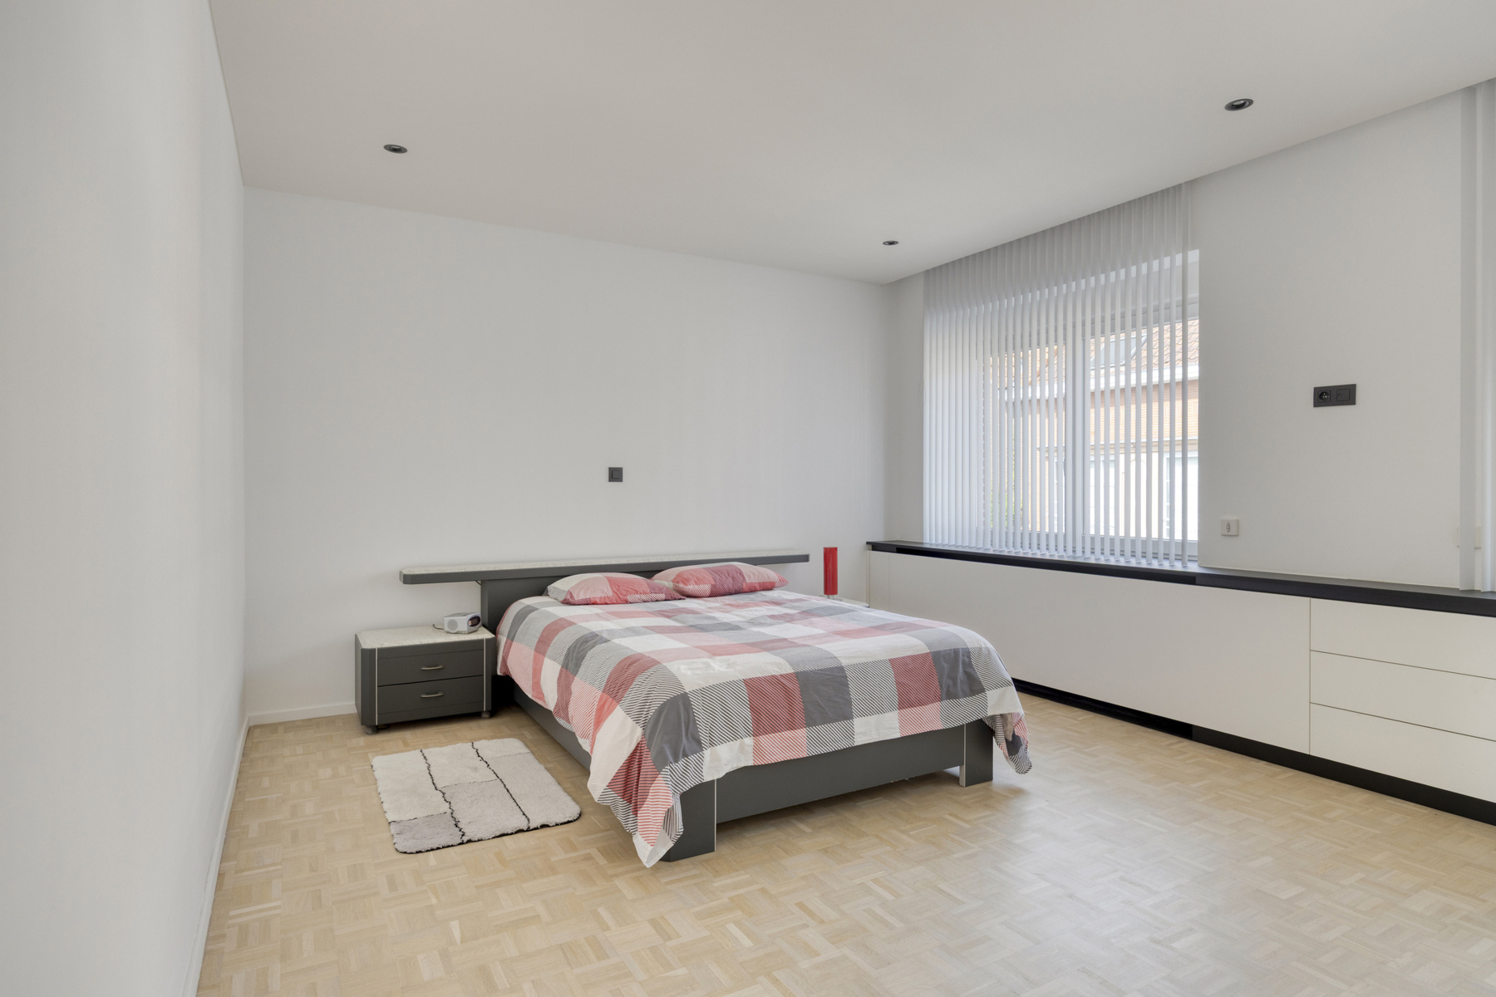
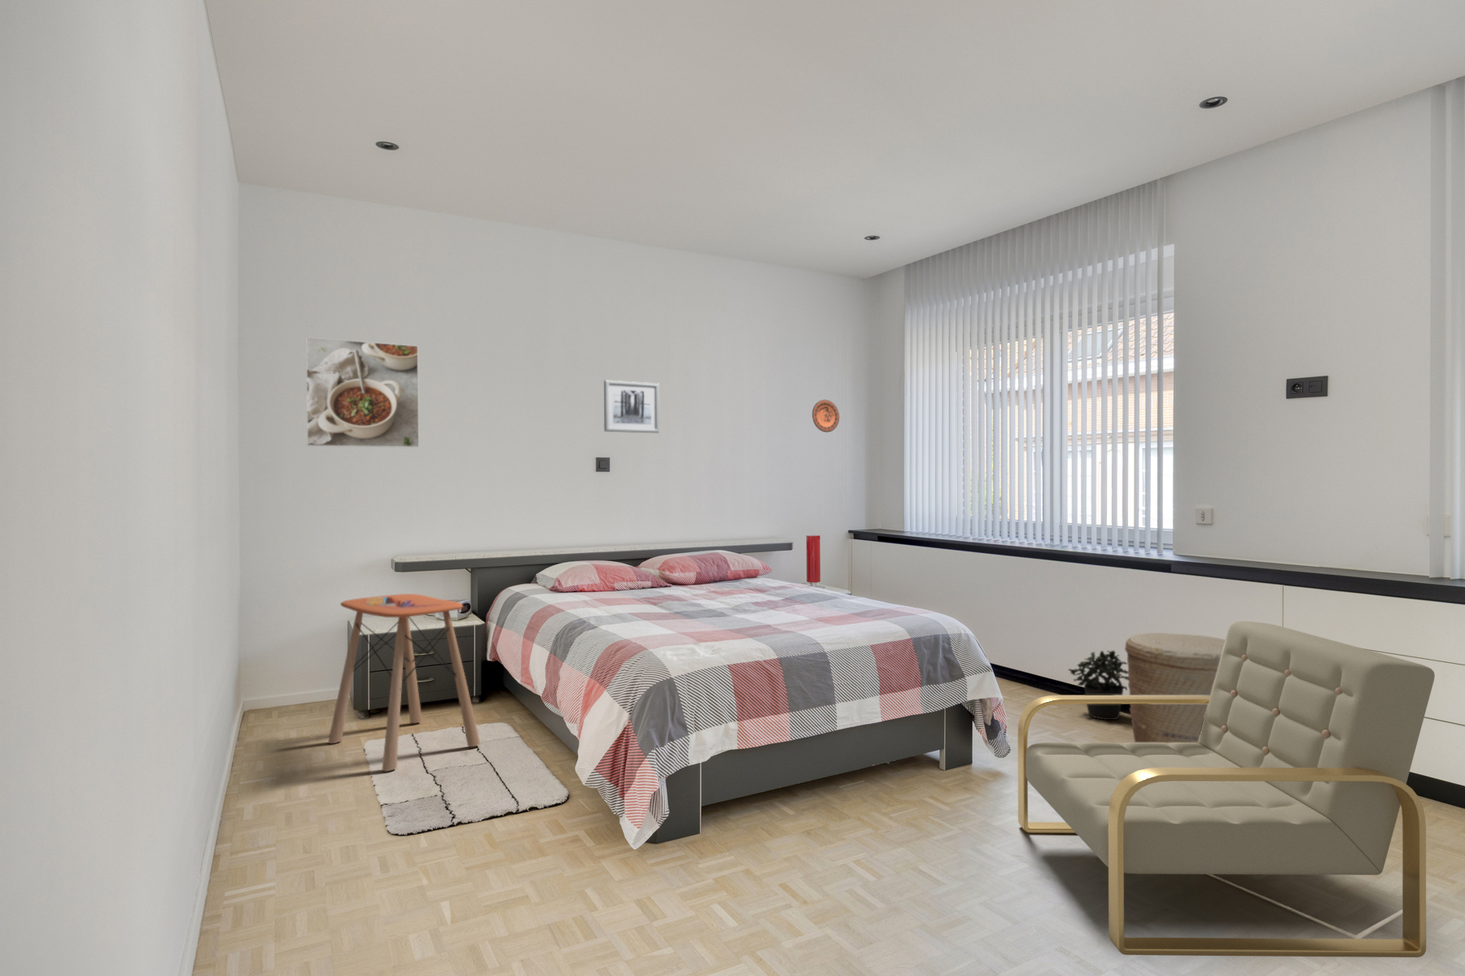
+ armchair (1203, 759)
+ wall art (631, 406)
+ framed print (364, 393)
+ potted plant (1105, 682)
+ side table (402, 672)
+ decorative plate (825, 416)
+ basket (1187, 695)
